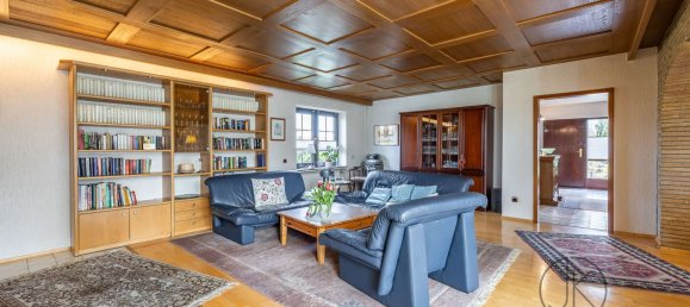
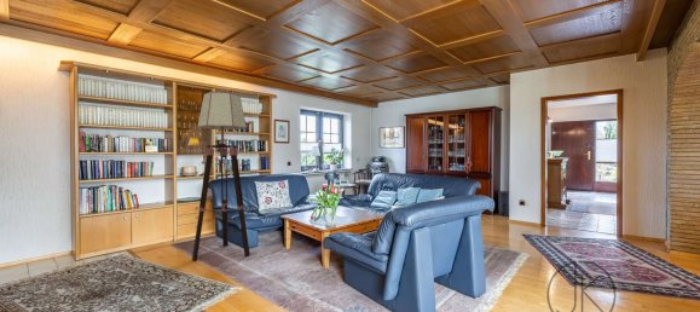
+ floor lamp (221, 173)
